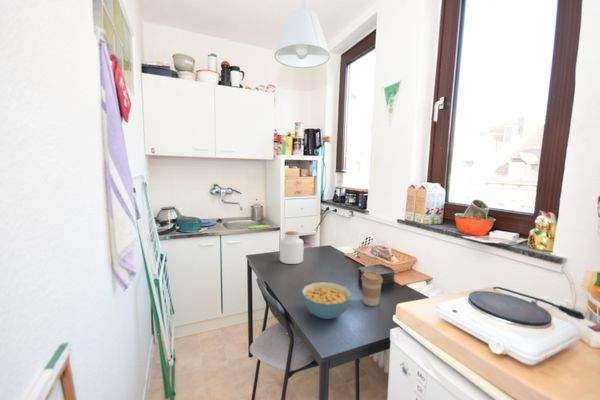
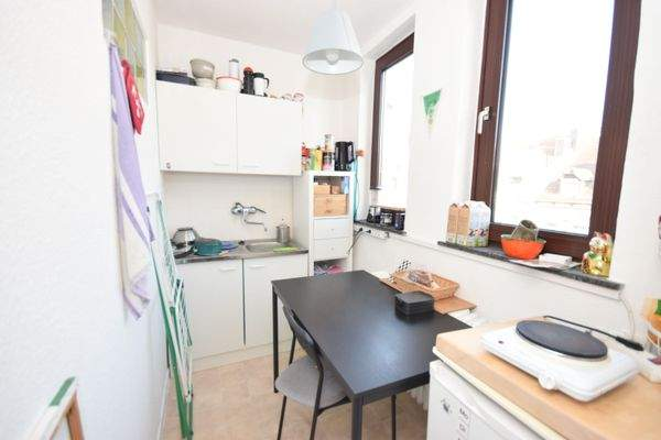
- coffee cup (371, 288)
- jar (290, 246)
- cereal bowl (325, 303)
